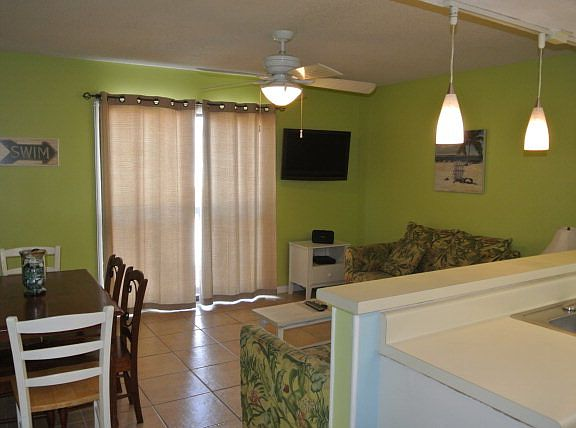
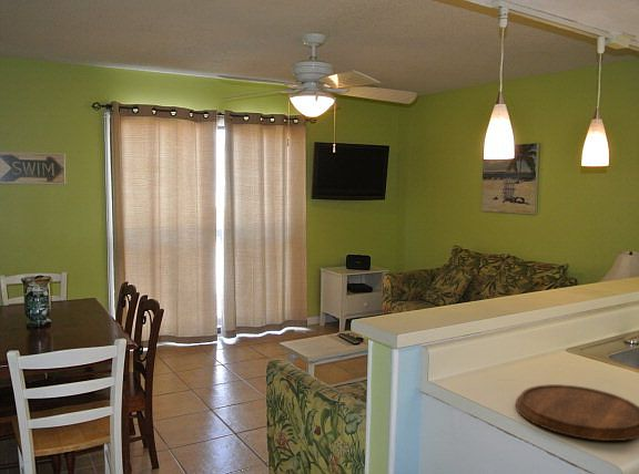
+ cutting board (579, 409)
